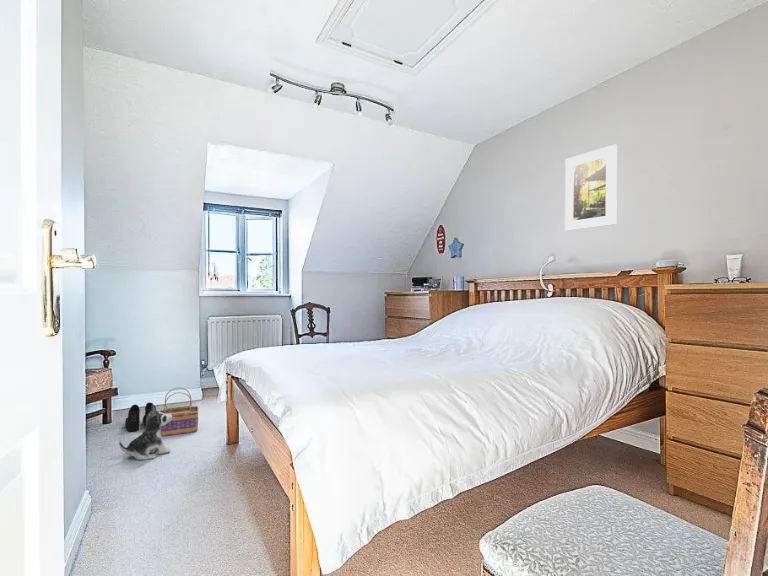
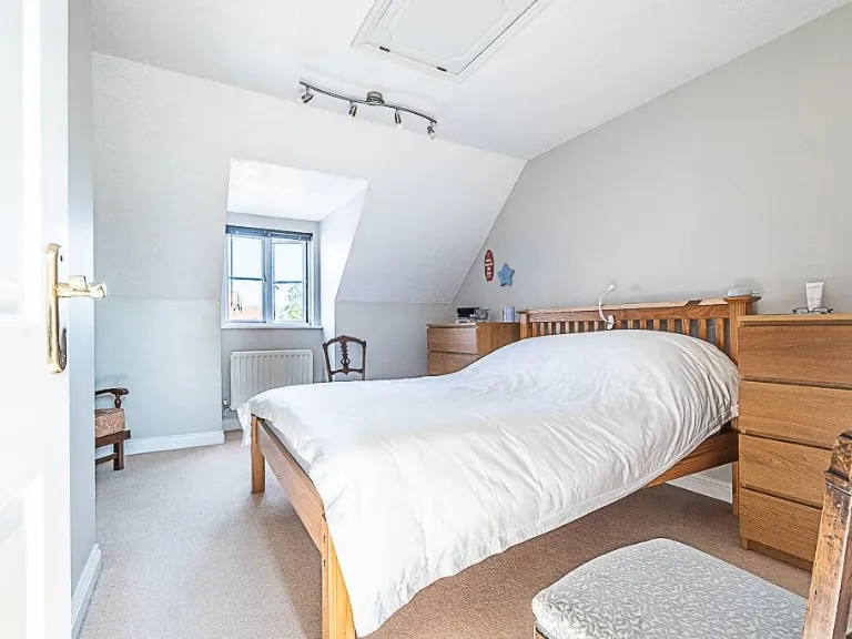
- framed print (589, 190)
- basket (178, 410)
- plush toy (146, 430)
- boots (139, 413)
